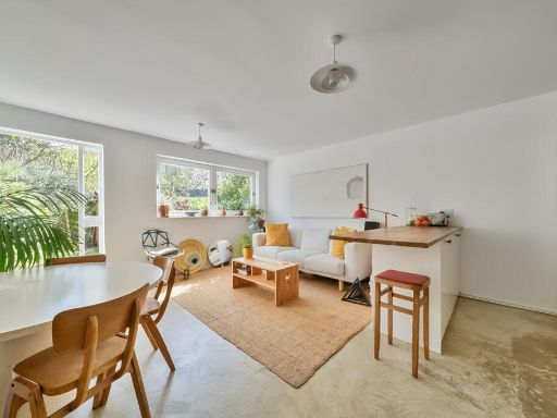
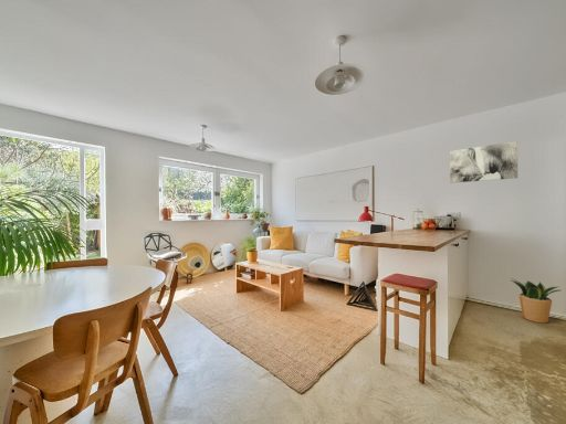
+ potted plant (535, 300)
+ wall art (481, 163)
